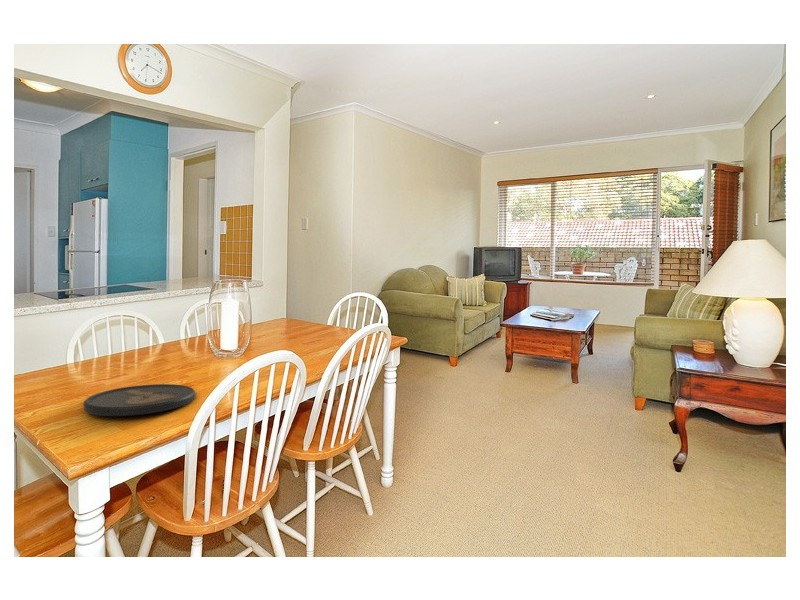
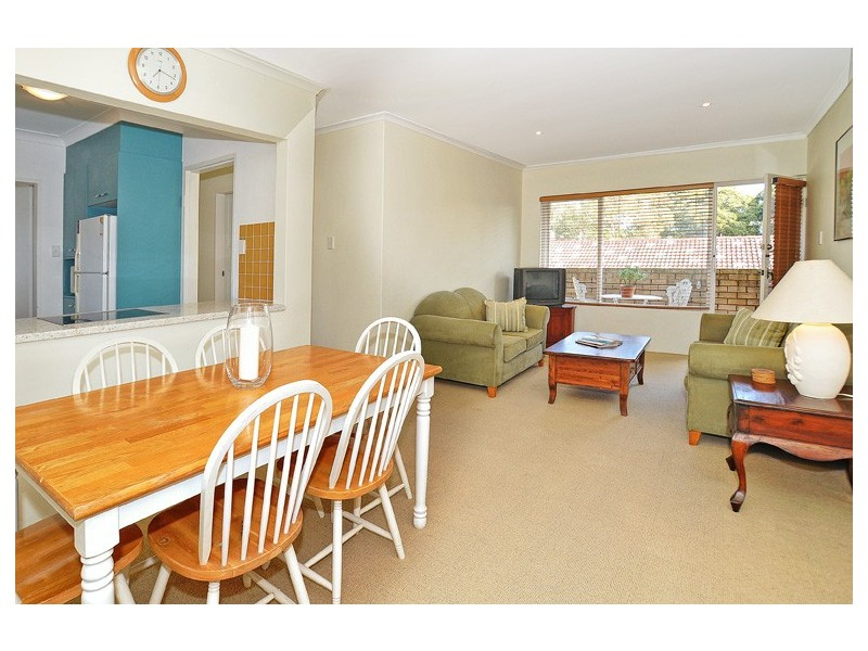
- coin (142, 398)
